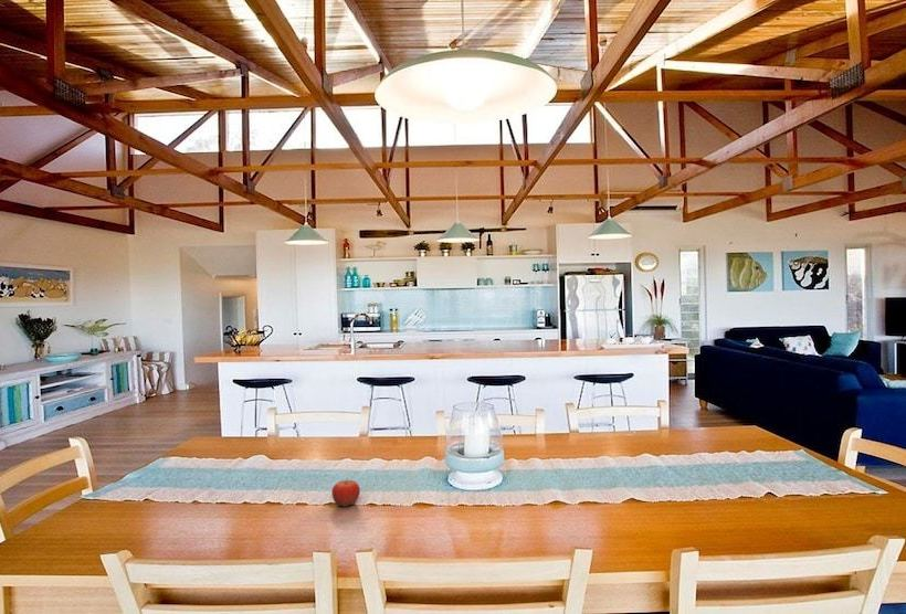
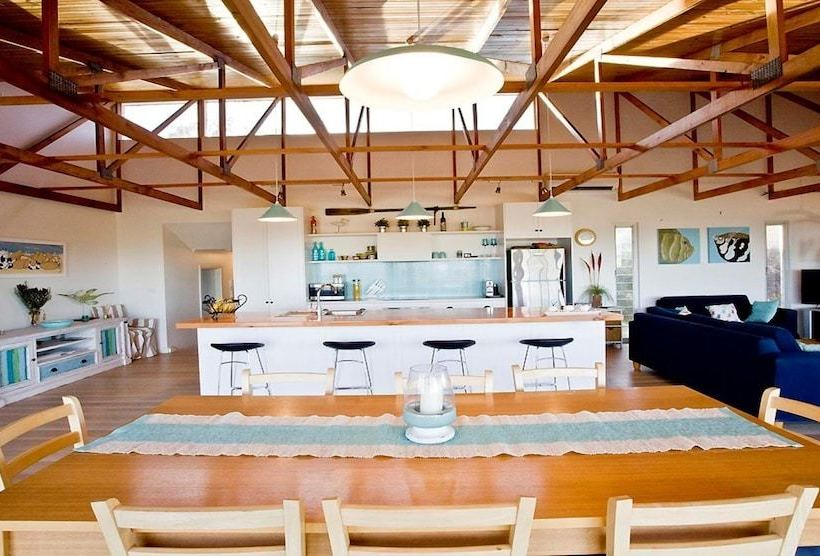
- fruit (346, 490)
